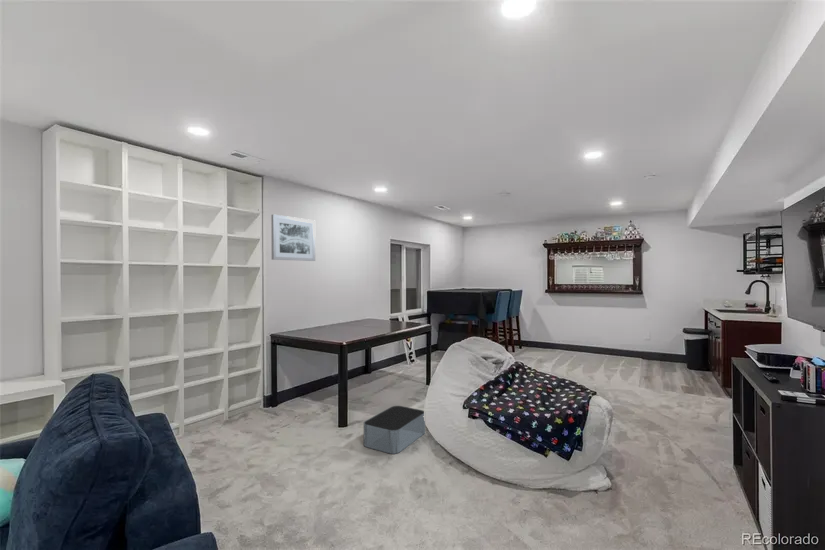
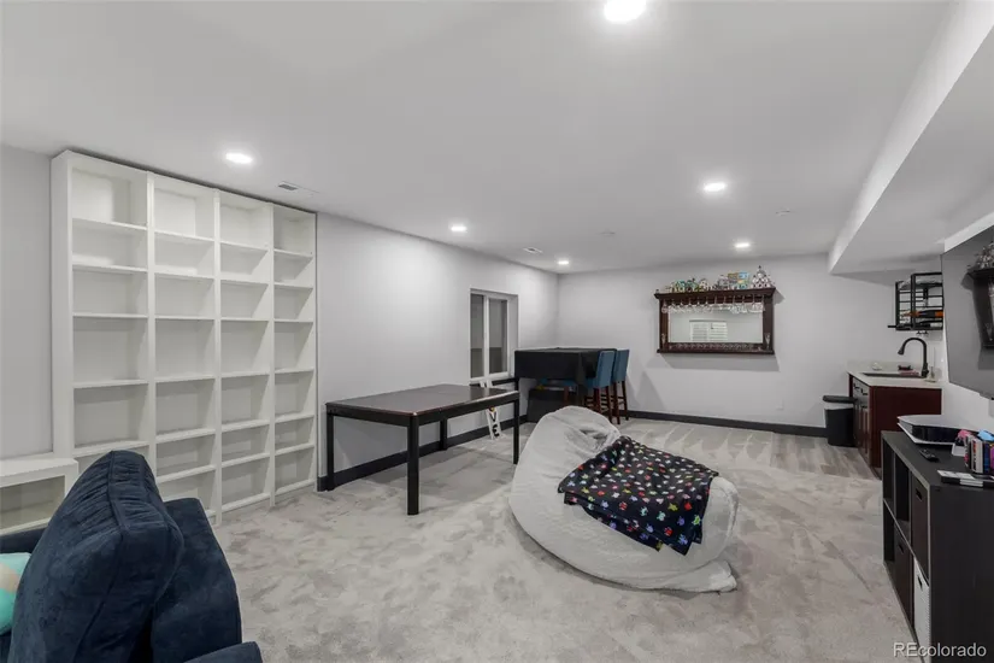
- storage bin (395, 427)
- wall art (294, 239)
